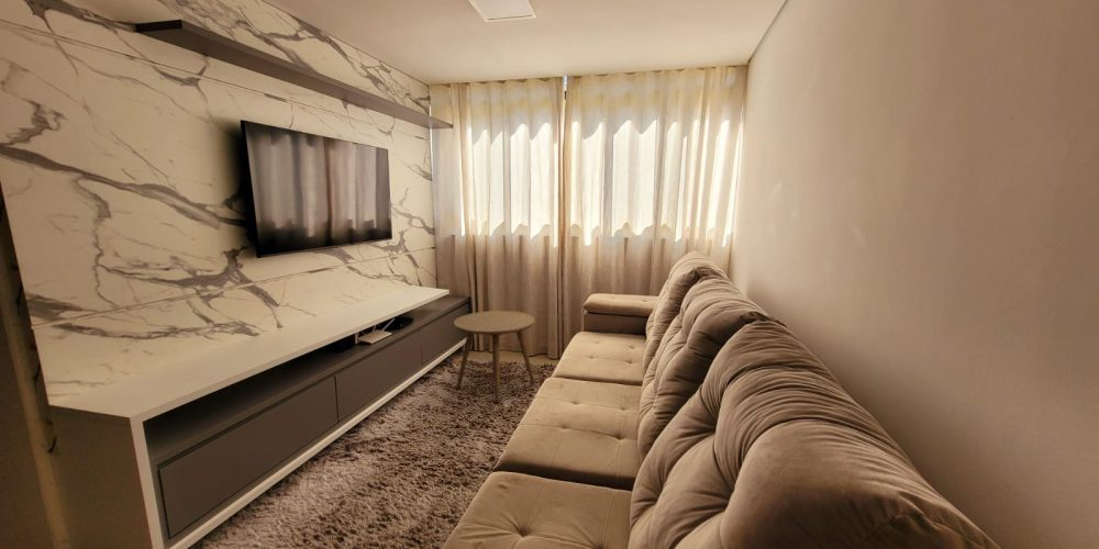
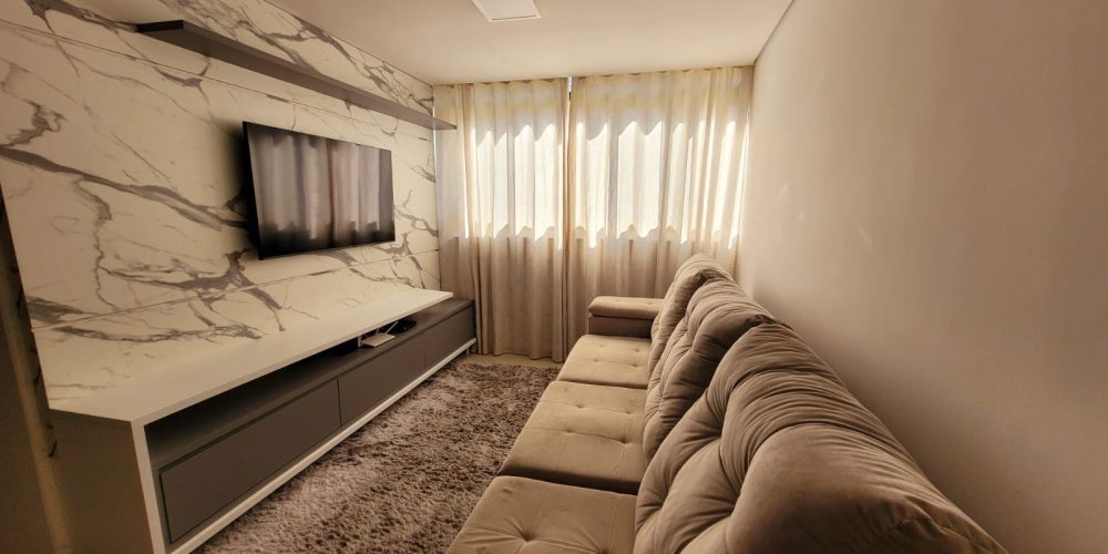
- side table (495, 352)
